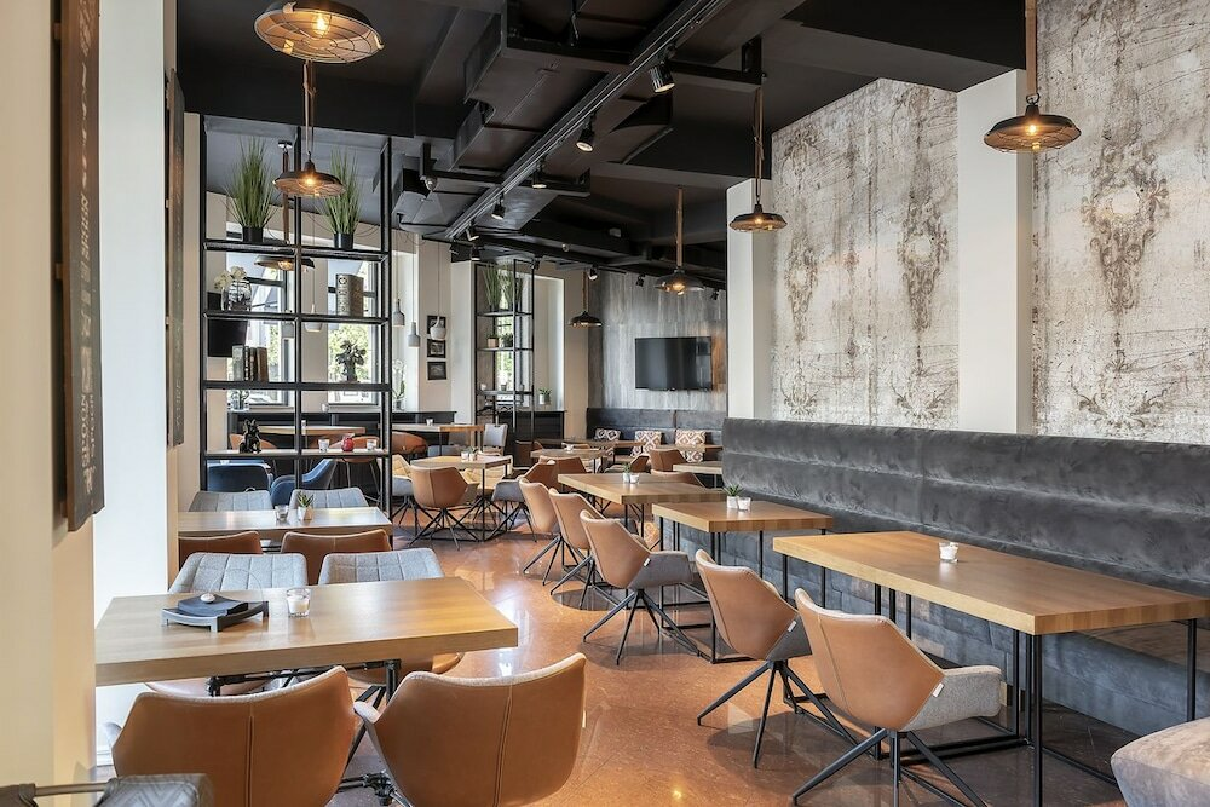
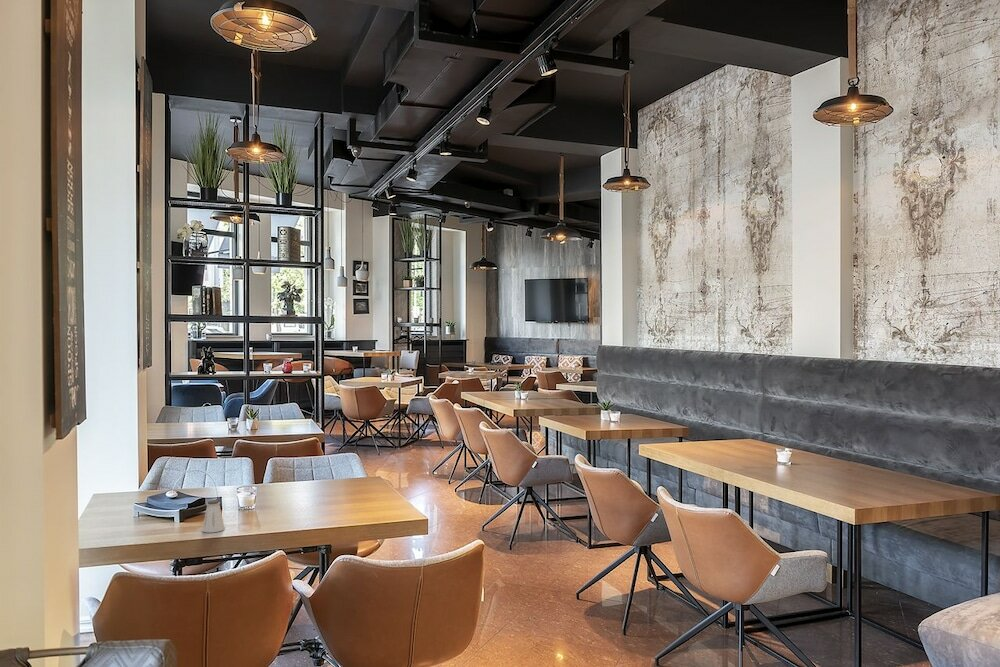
+ saltshaker (213, 515)
